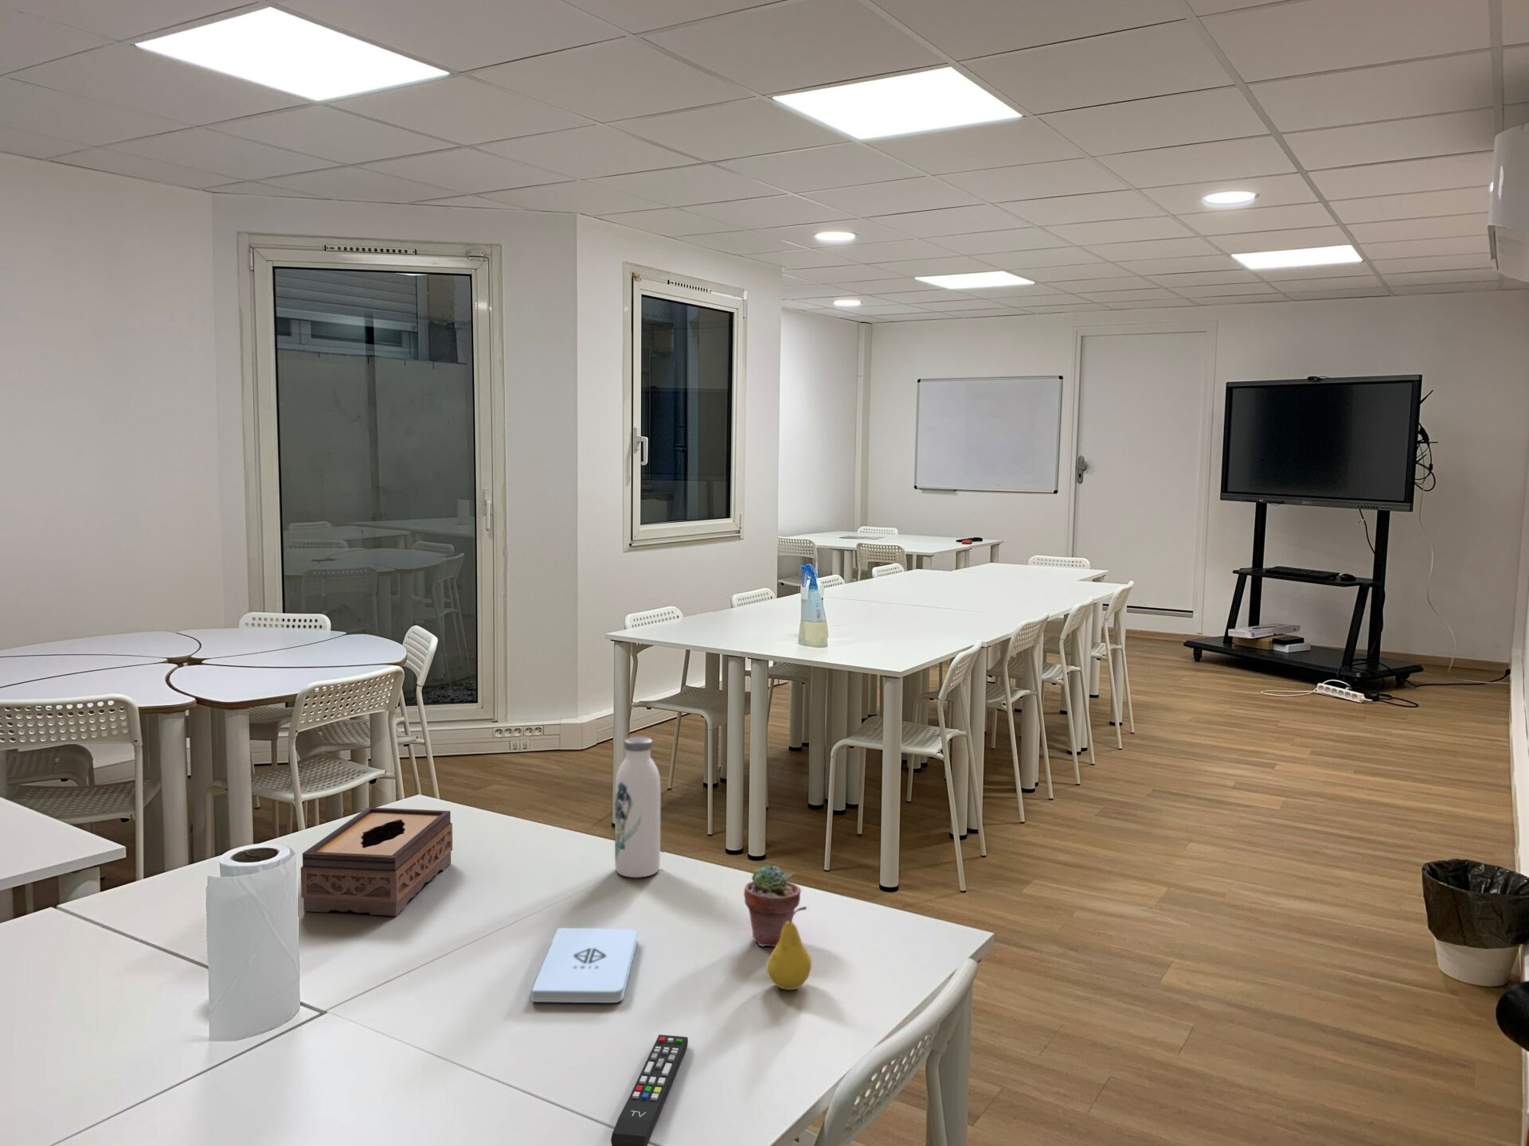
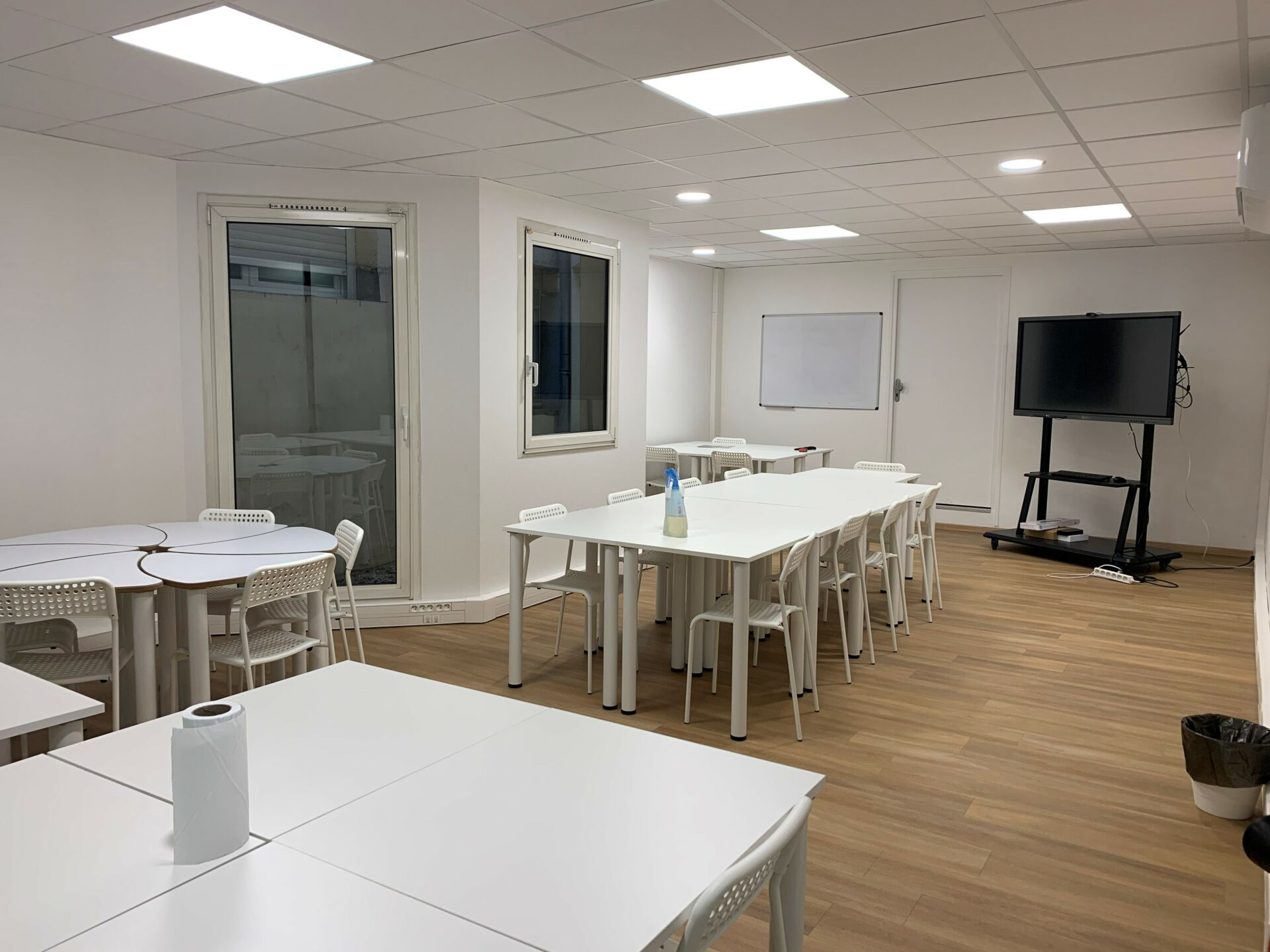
- fruit (790, 945)
- notepad (588, 963)
- remote control (653, 1086)
- tissue box (380, 858)
- potted succulent (772, 903)
- water bottle (637, 804)
